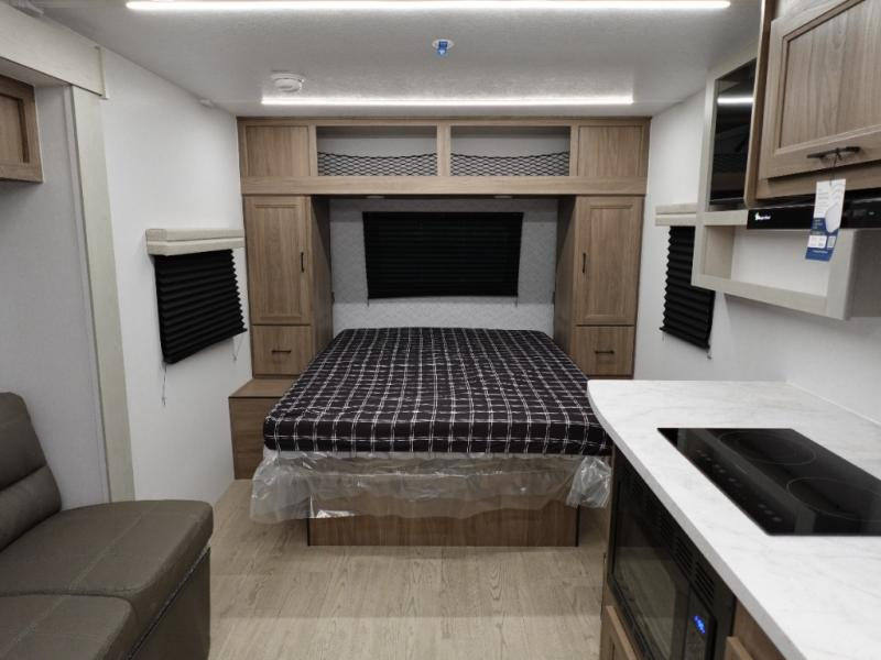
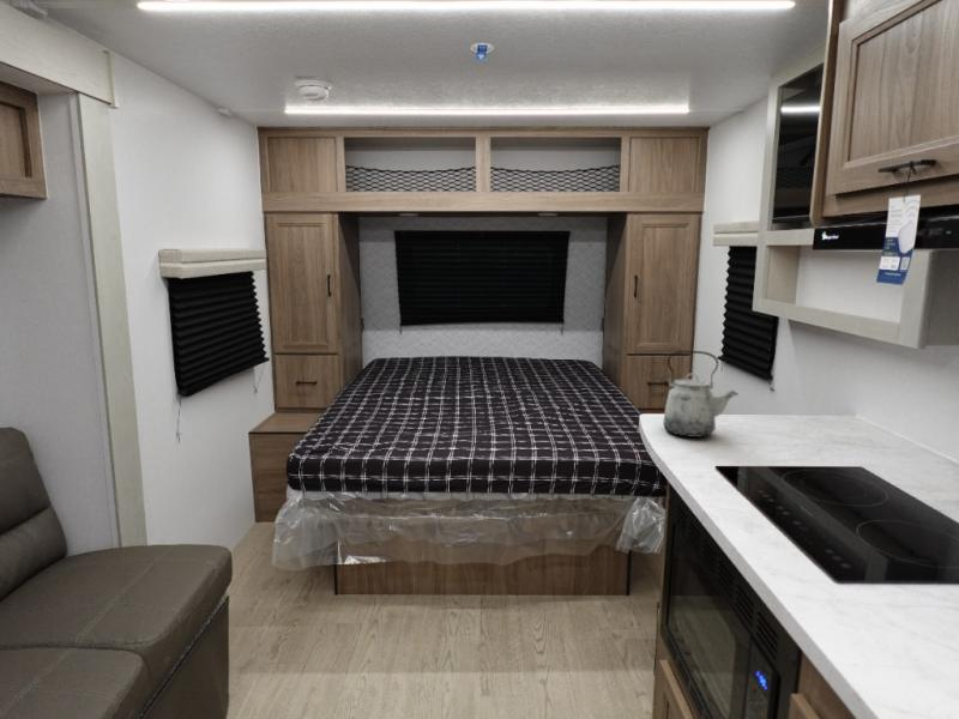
+ kettle (700, 393)
